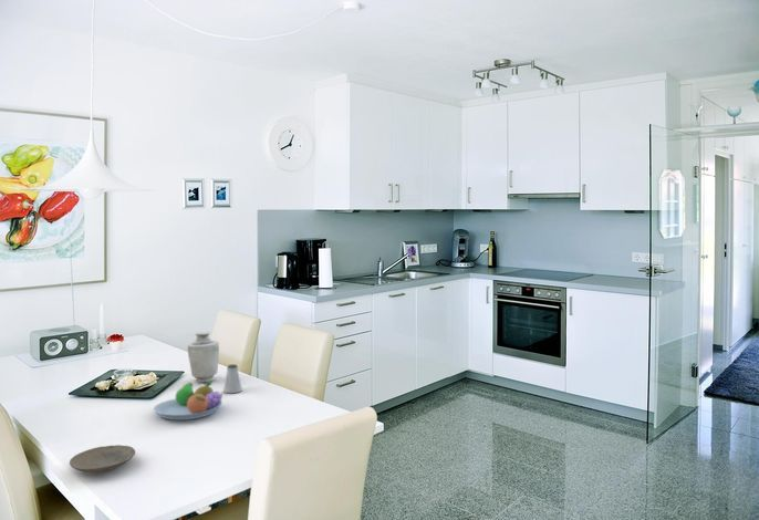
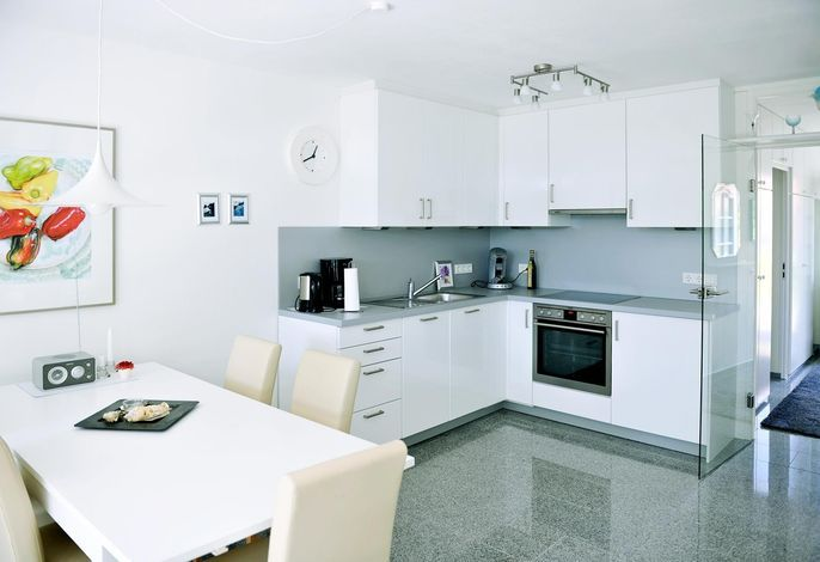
- saltshaker (232, 377)
- fruit bowl (189, 397)
- plate (103, 460)
- vase (204, 356)
